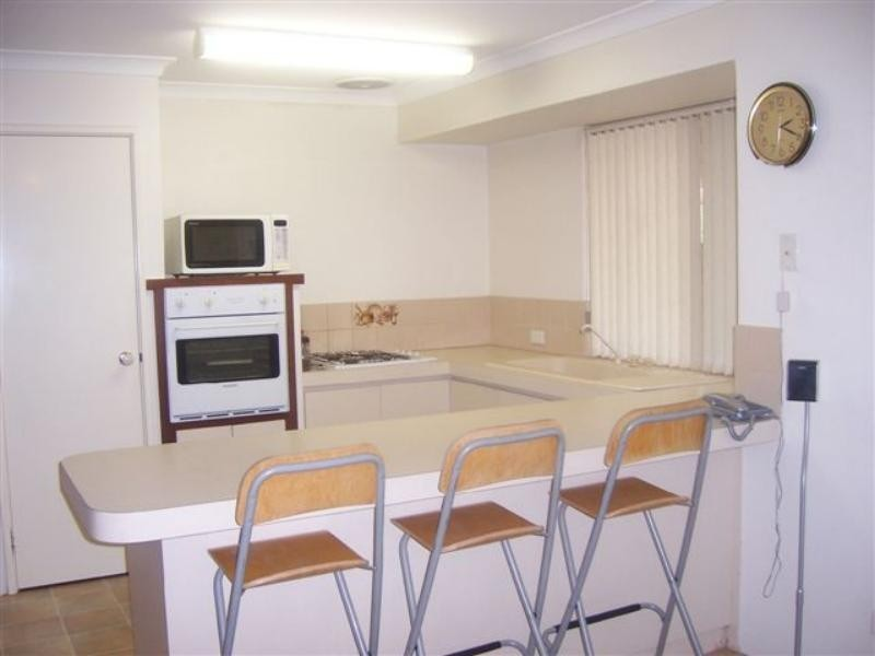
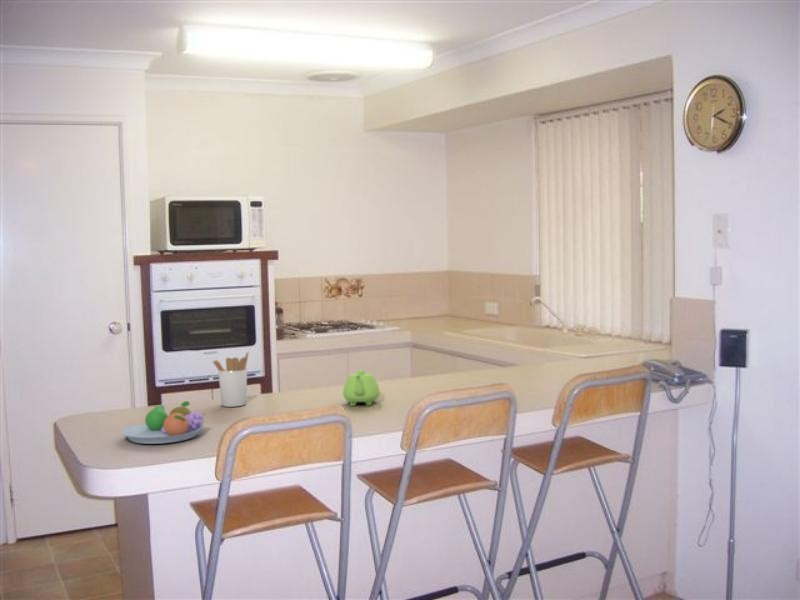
+ fruit bowl (163, 420)
+ teapot (361, 387)
+ utensil holder (234, 379)
